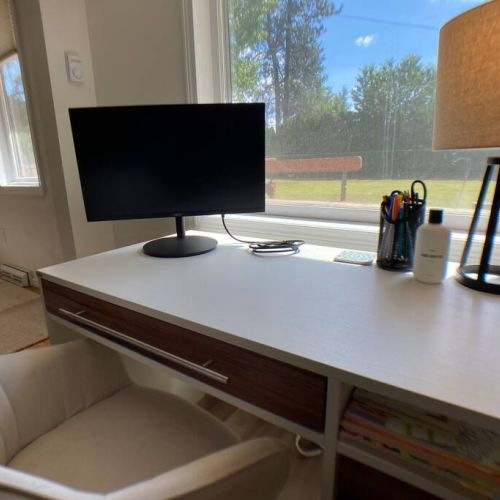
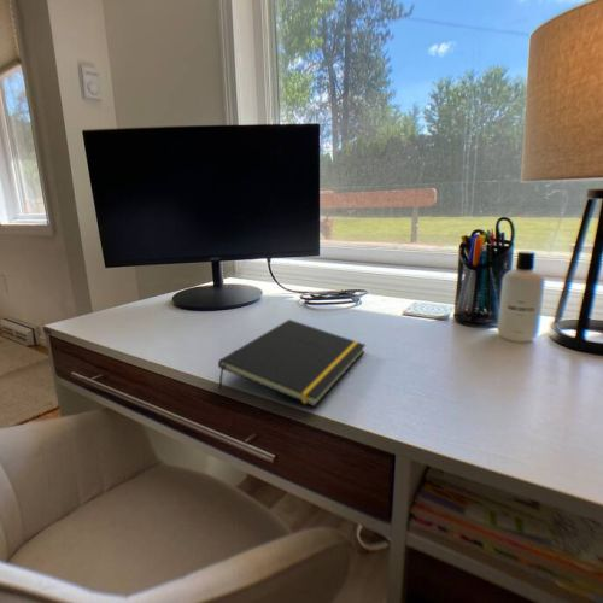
+ notepad (299, 355)
